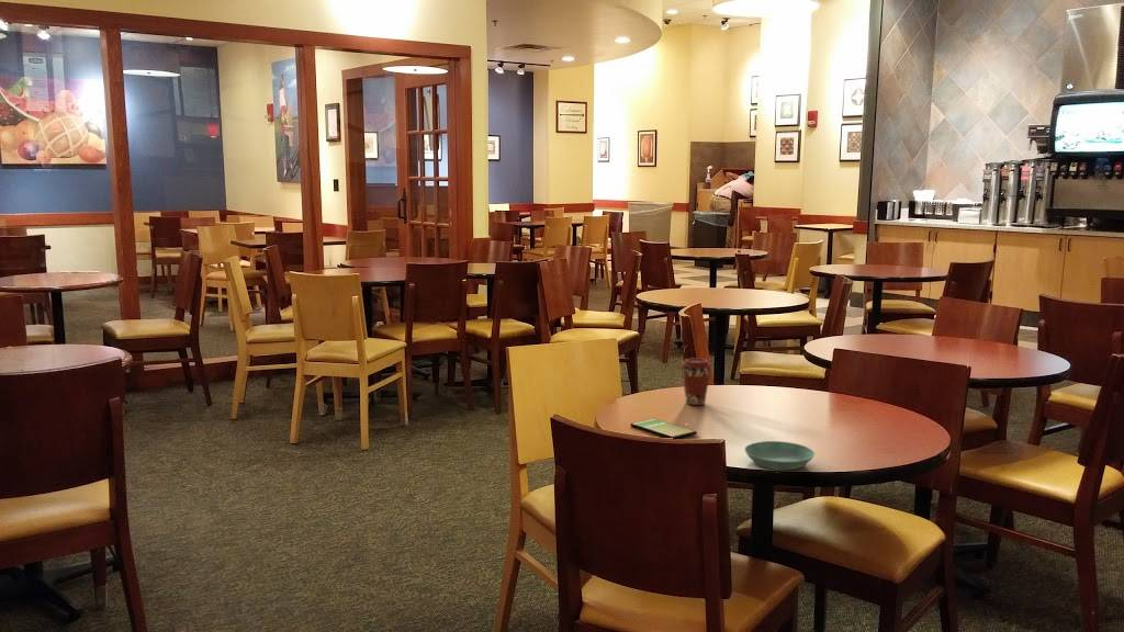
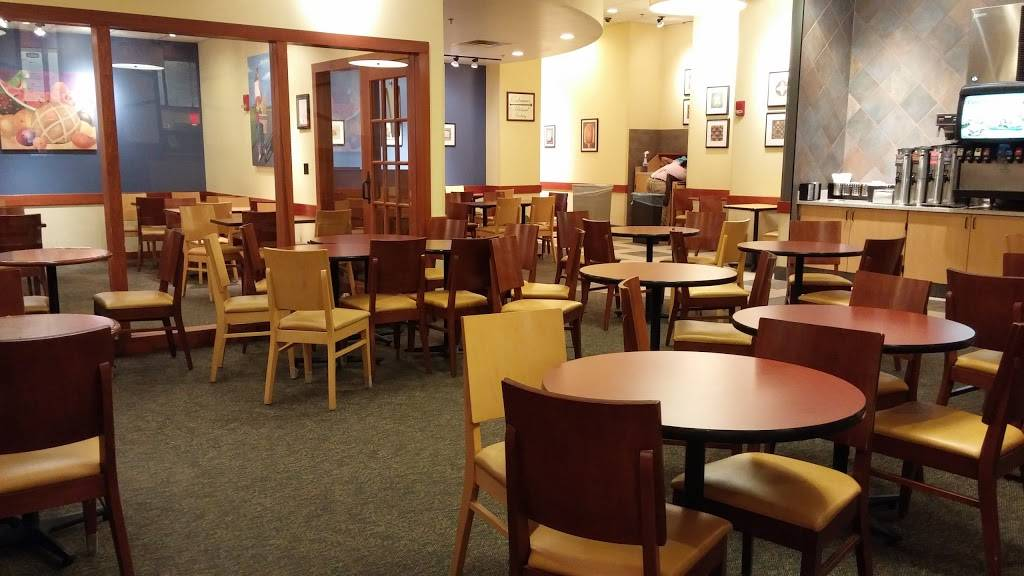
- smartphone (665, 427)
- coffee cup (696, 381)
- saucer (778, 456)
